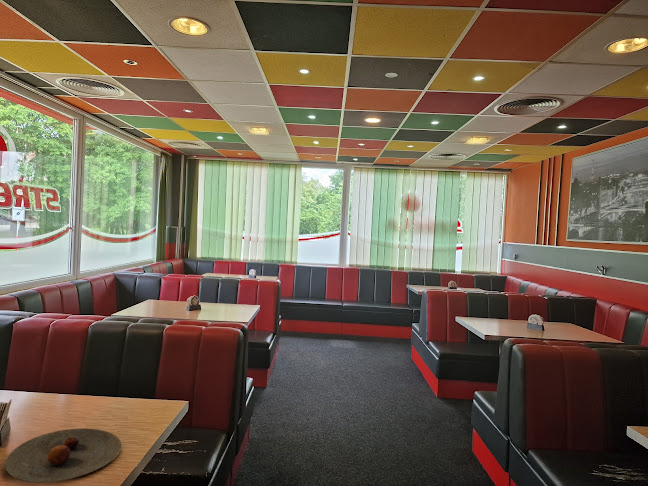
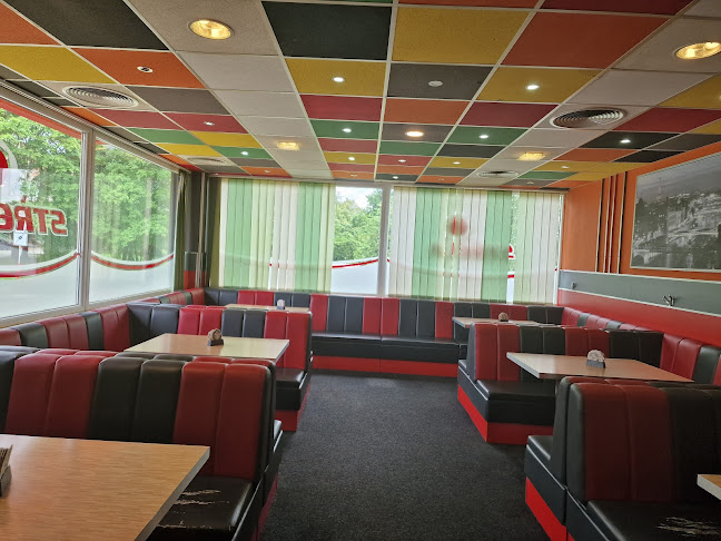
- plate (66, 448)
